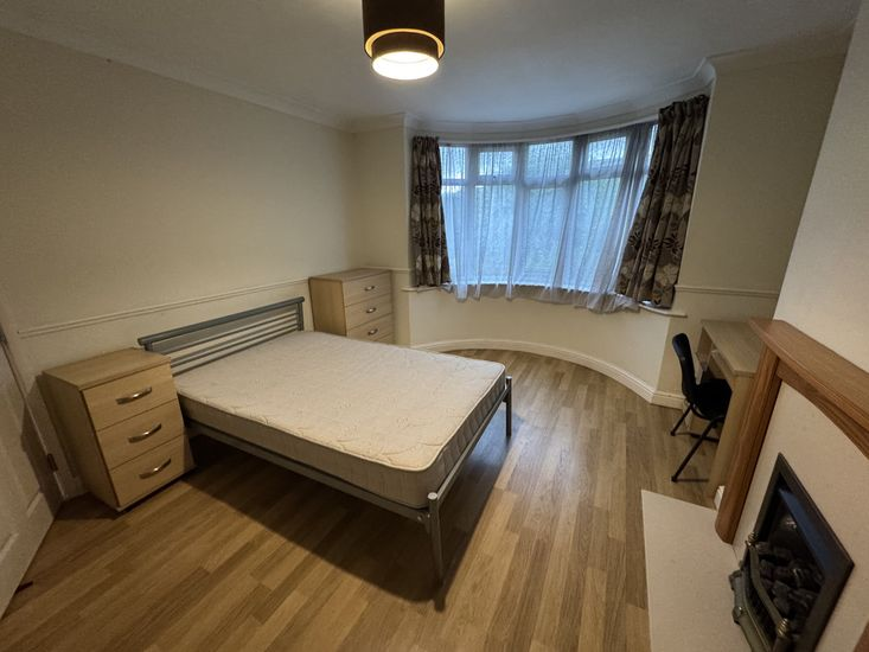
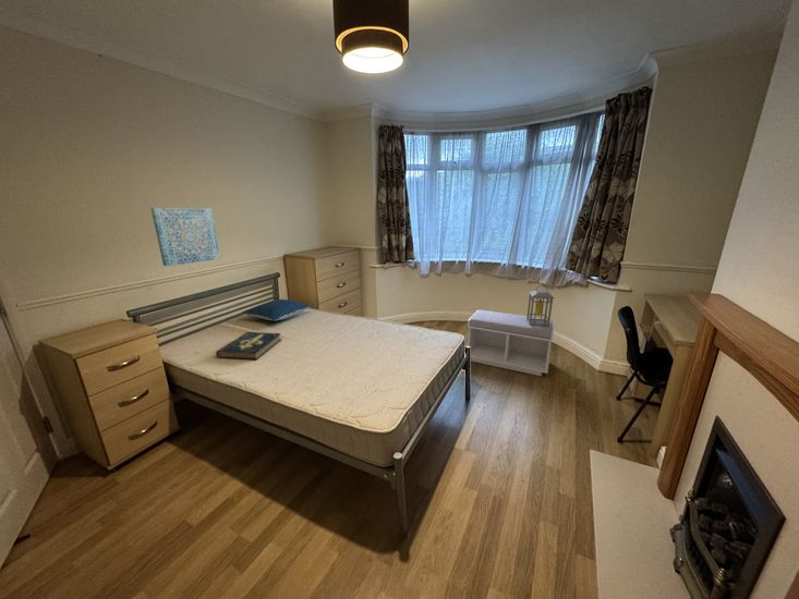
+ wall art (189, 235)
+ lantern (540, 303)
+ pillow (277, 309)
+ bench (509, 340)
+ book (251, 344)
